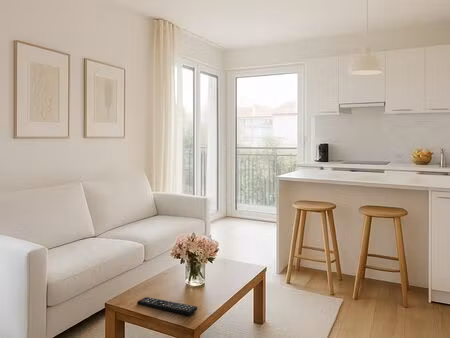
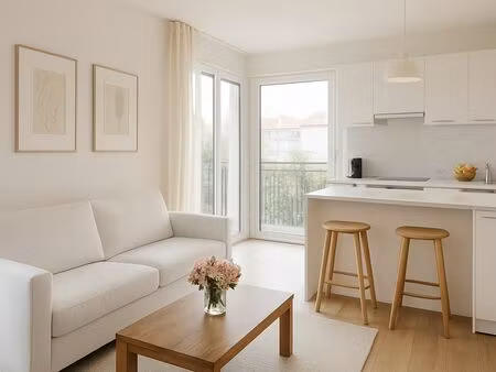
- remote control (166, 304)
